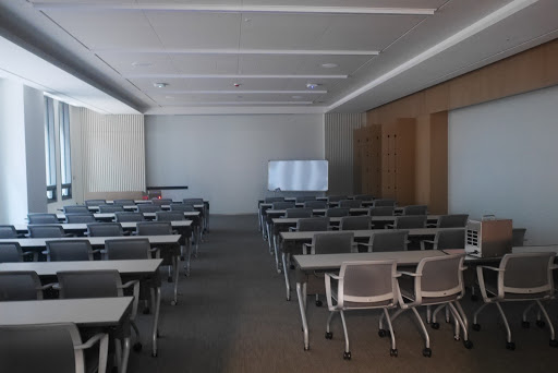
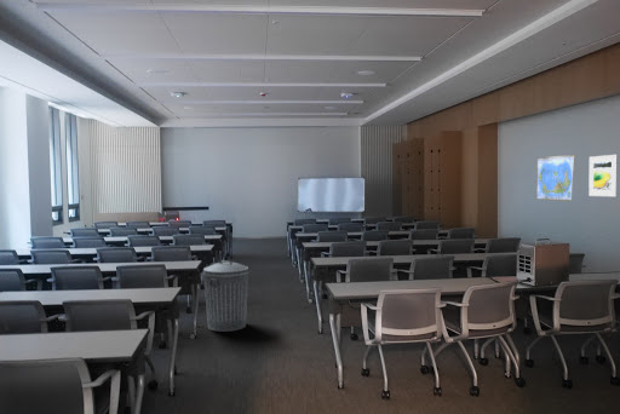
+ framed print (602, 176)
+ world map (553, 178)
+ trash can (226, 293)
